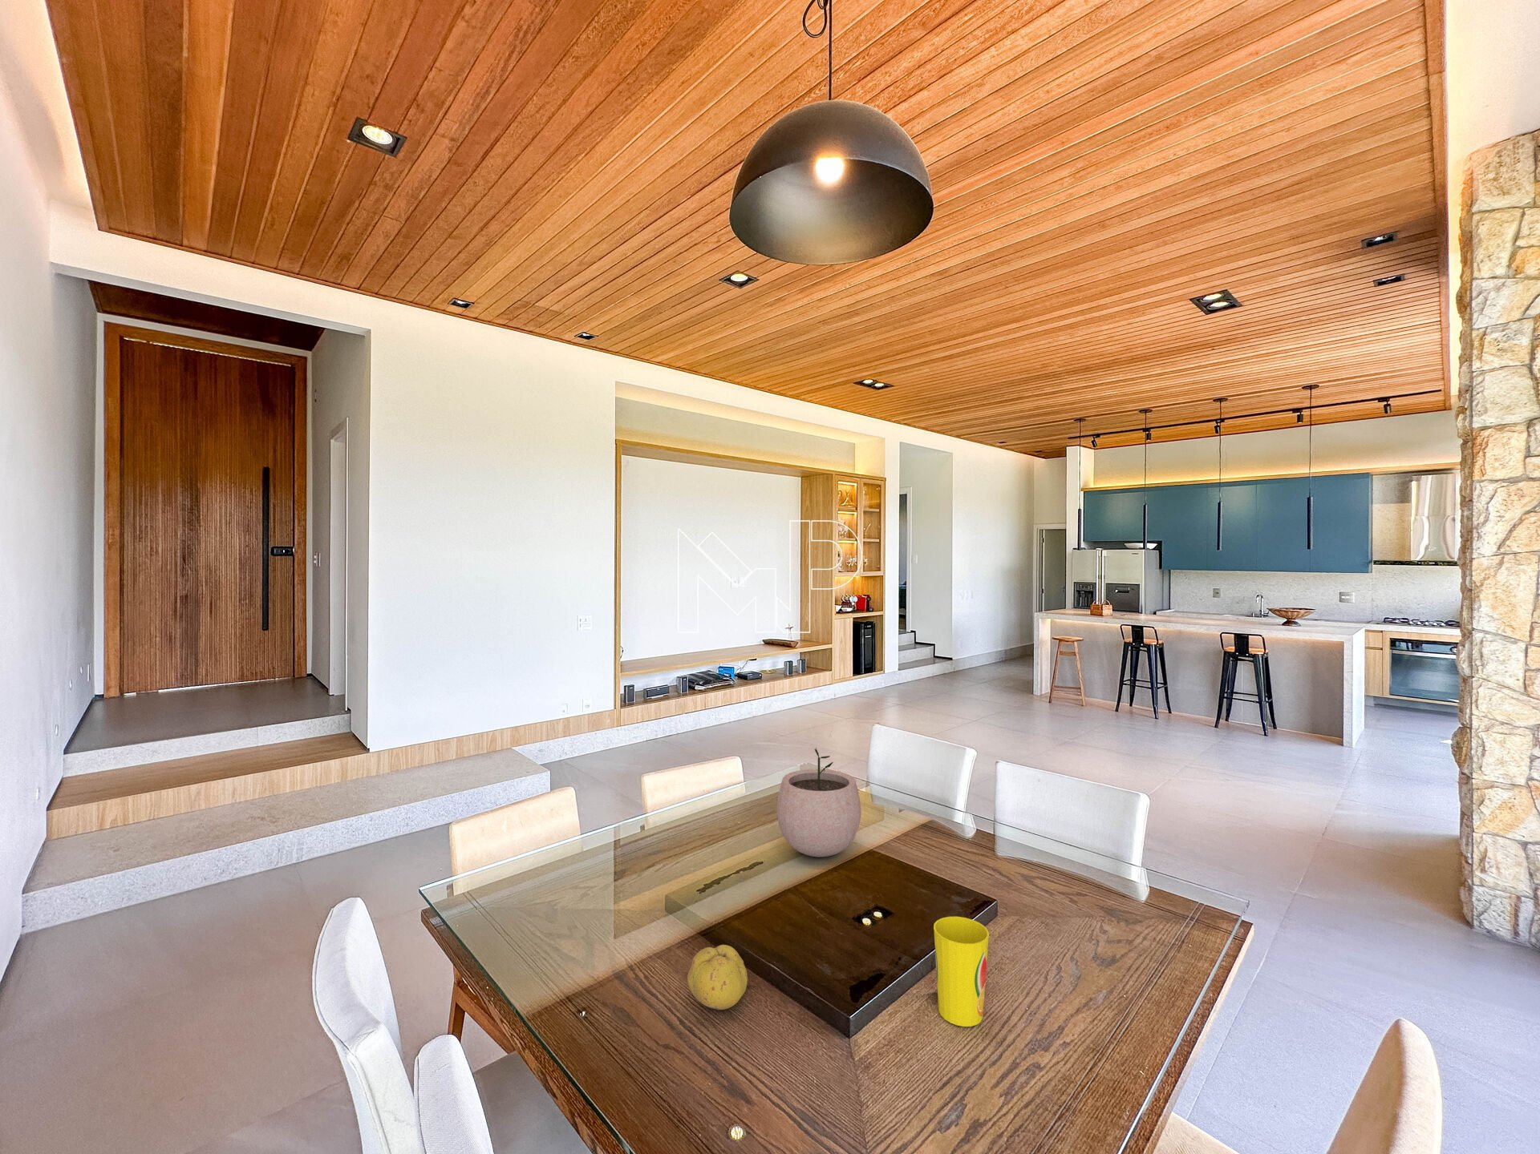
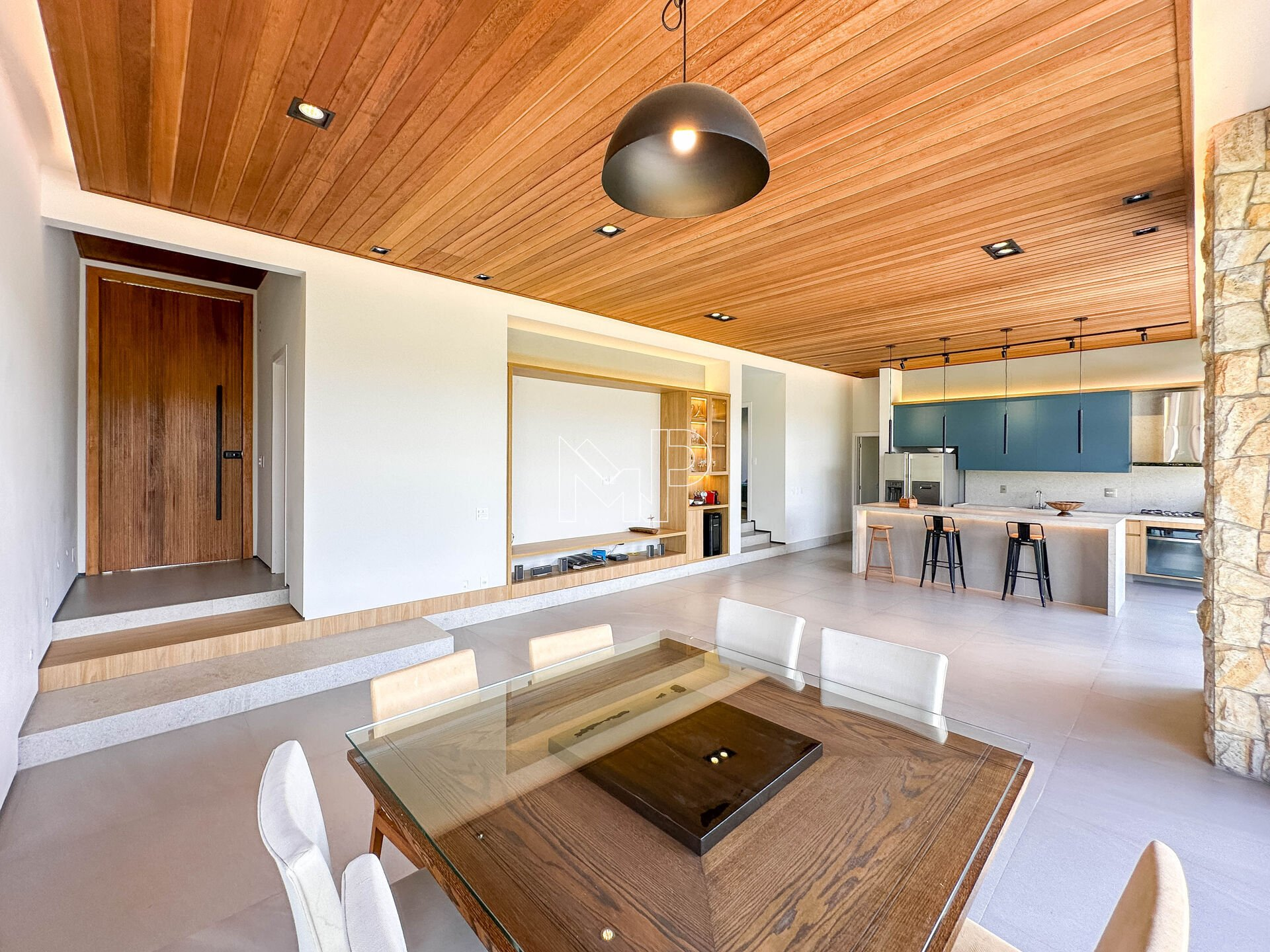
- fruit (717, 978)
- cup (960, 971)
- plant pot (819, 799)
